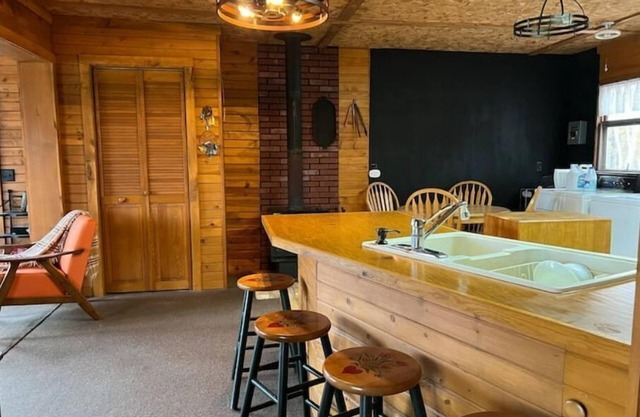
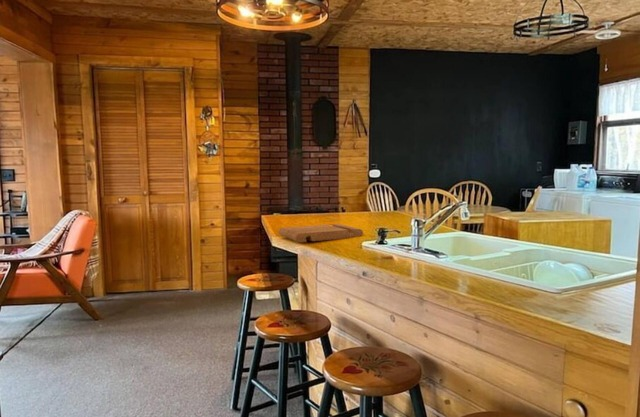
+ cutting board (320, 232)
